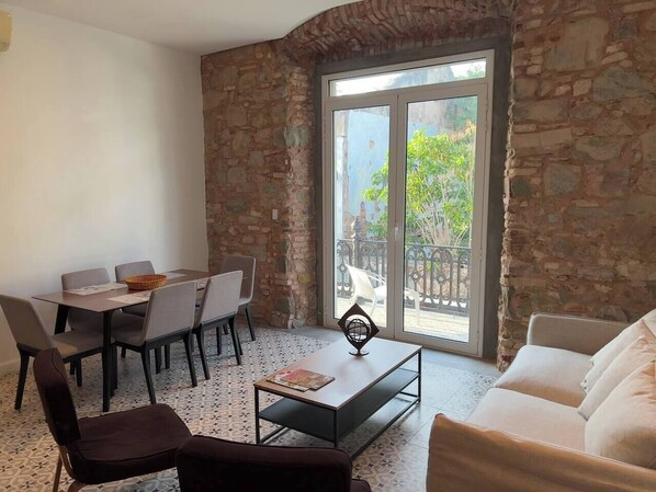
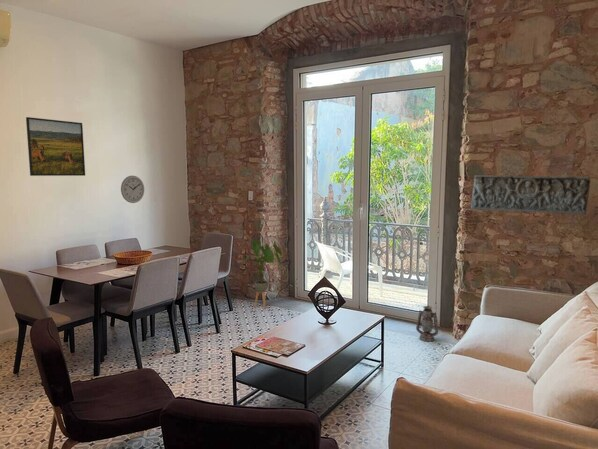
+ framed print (57, 148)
+ lantern (427, 322)
+ wall relief (526, 193)
+ house plant (263, 272)
+ wall clock (133, 189)
